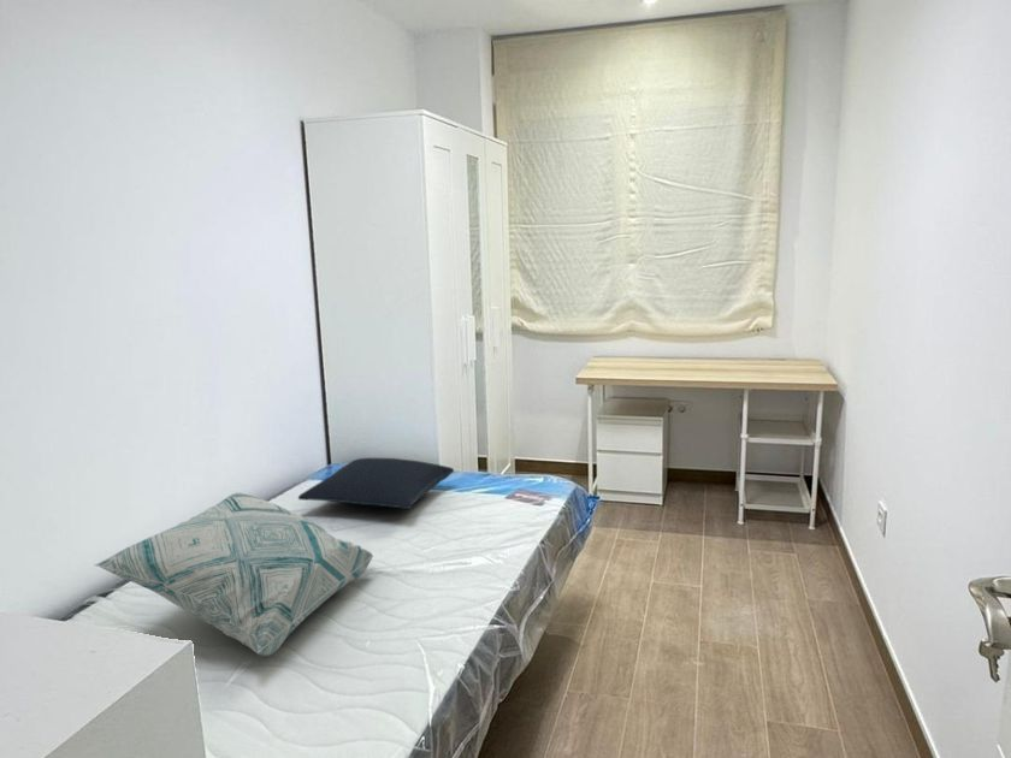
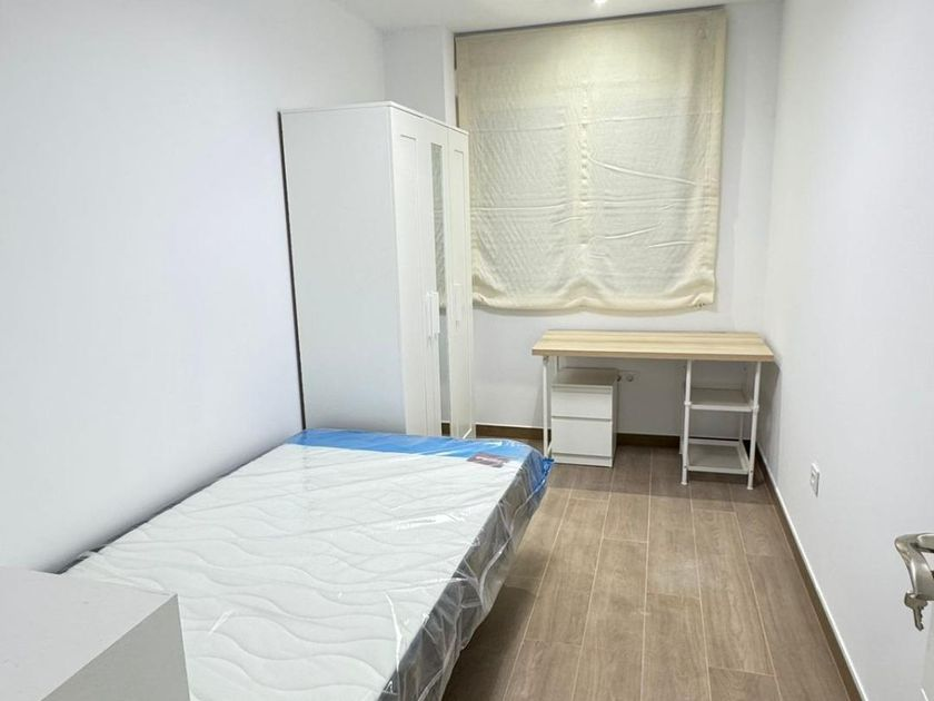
- pillow (379, 482)
- decorative pillow (248, 564)
